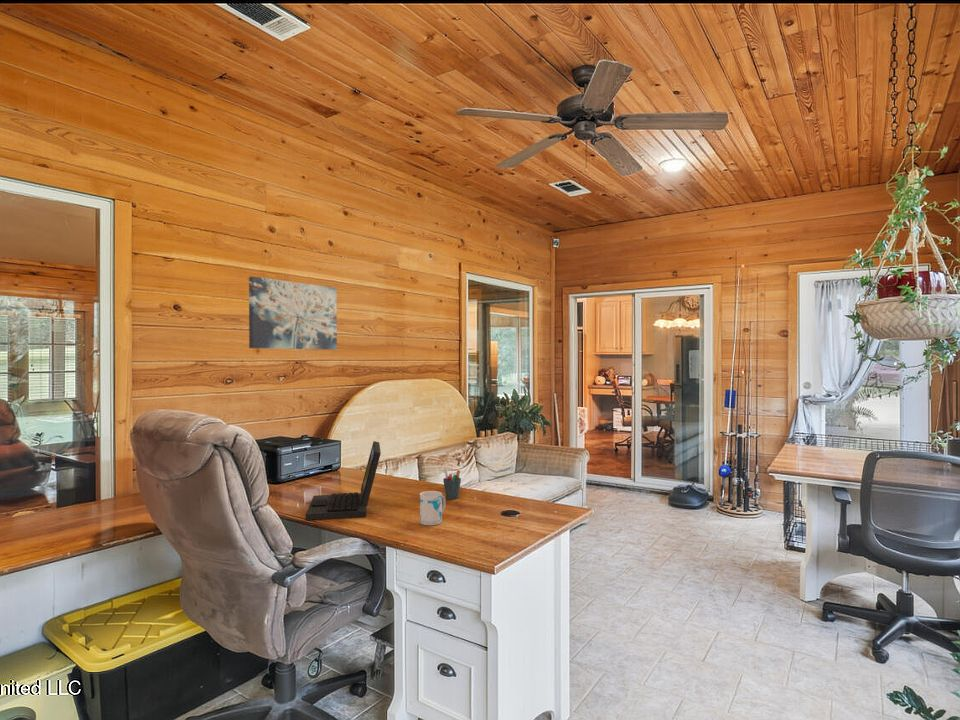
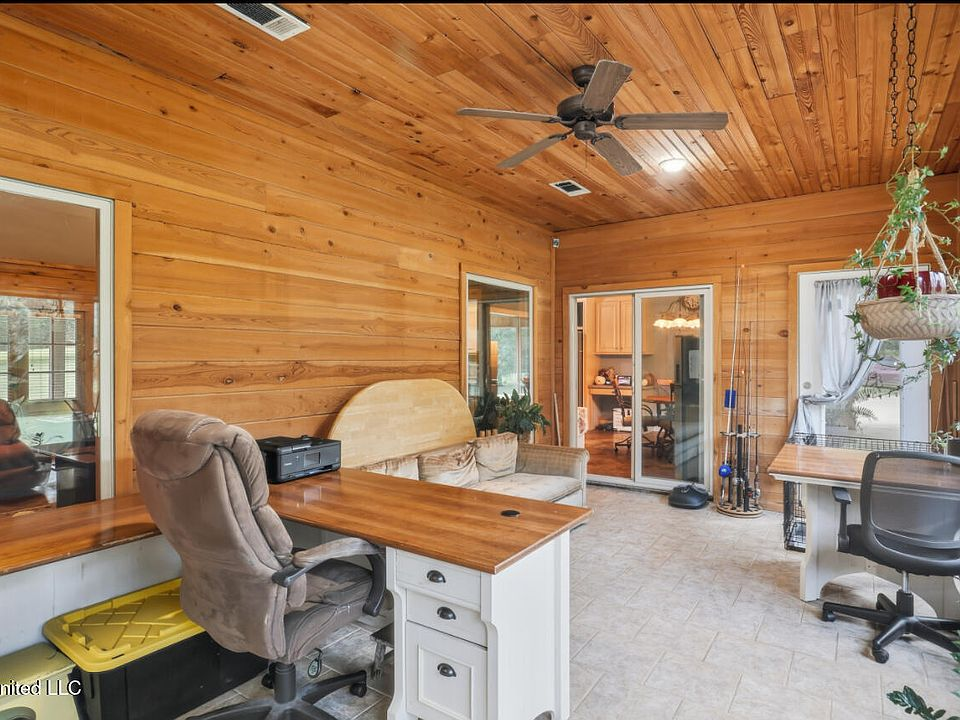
- pen holder (452, 483)
- mug (434, 506)
- wall art (296, 315)
- laptop (345, 493)
